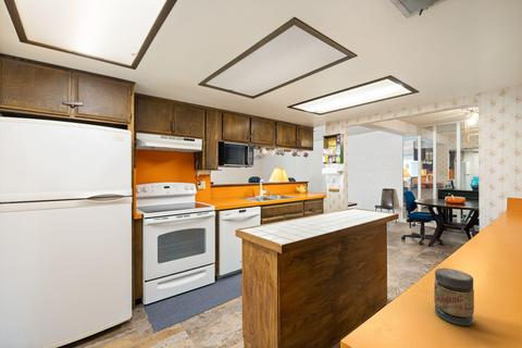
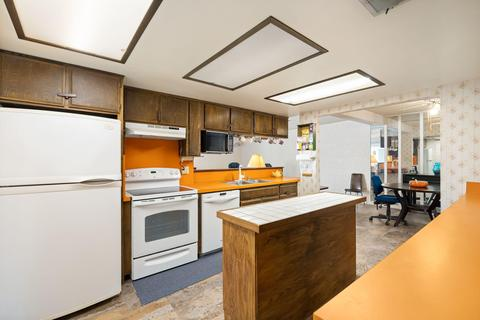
- jar (452, 295)
